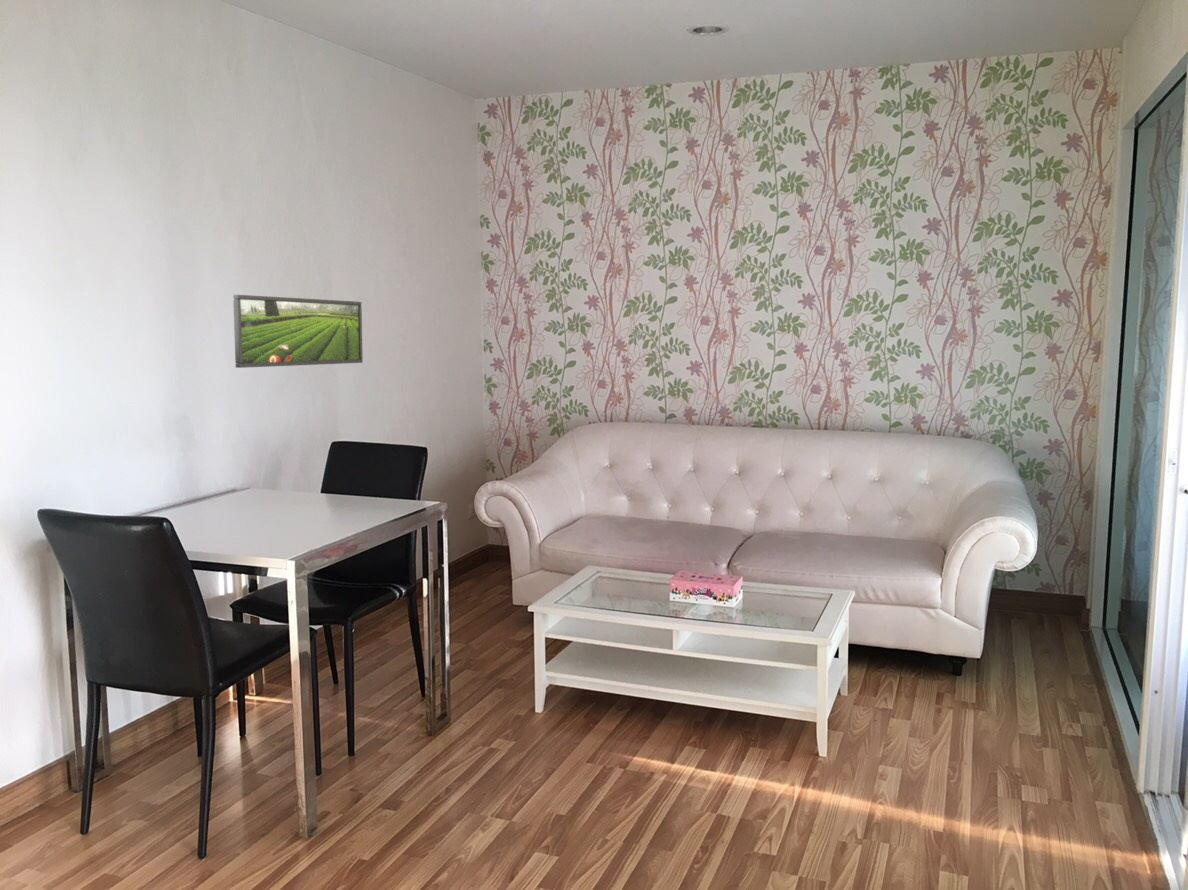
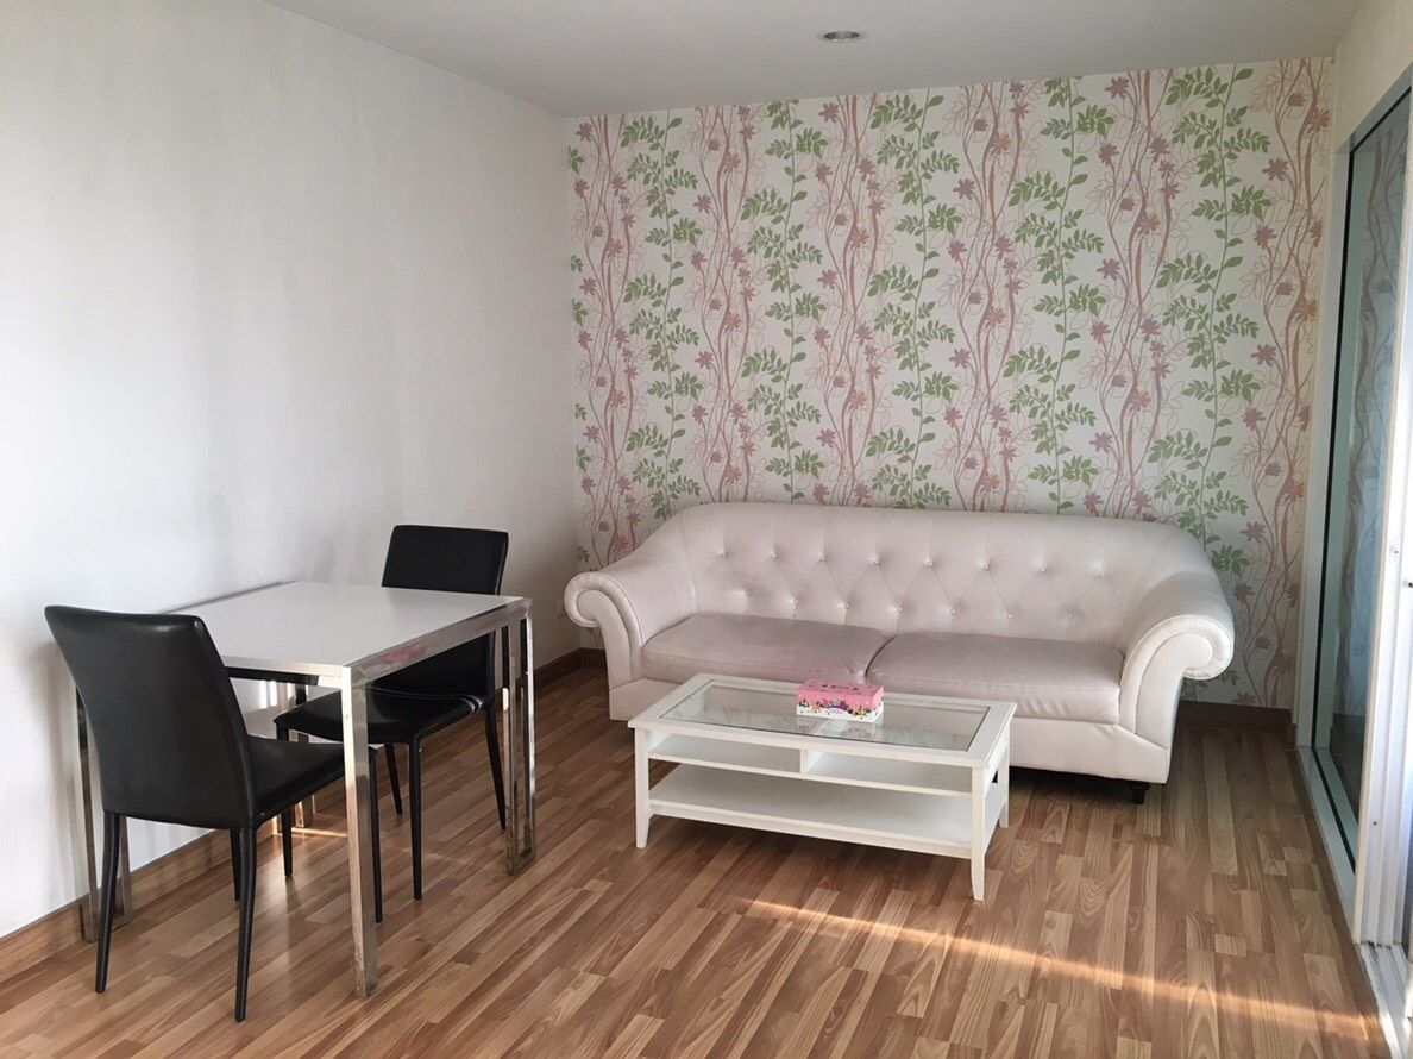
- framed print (303, 331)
